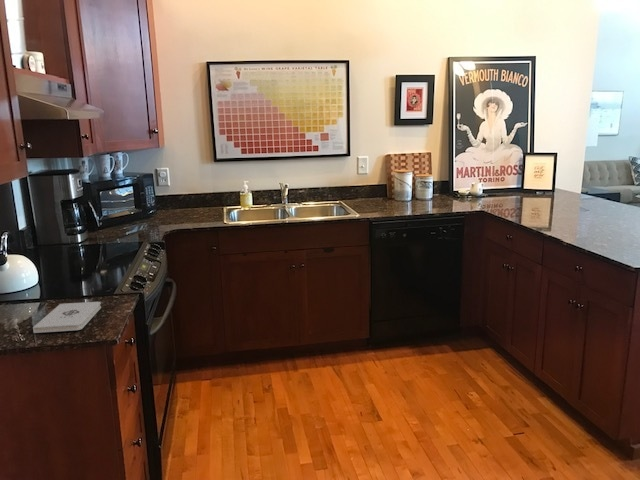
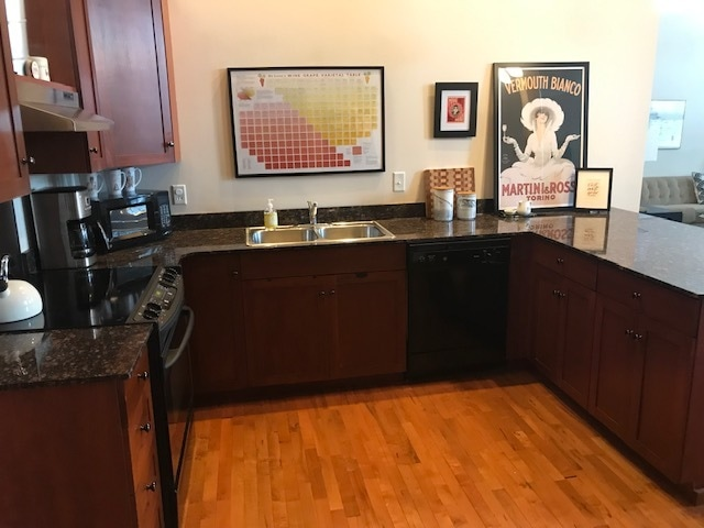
- notepad (70, 316)
